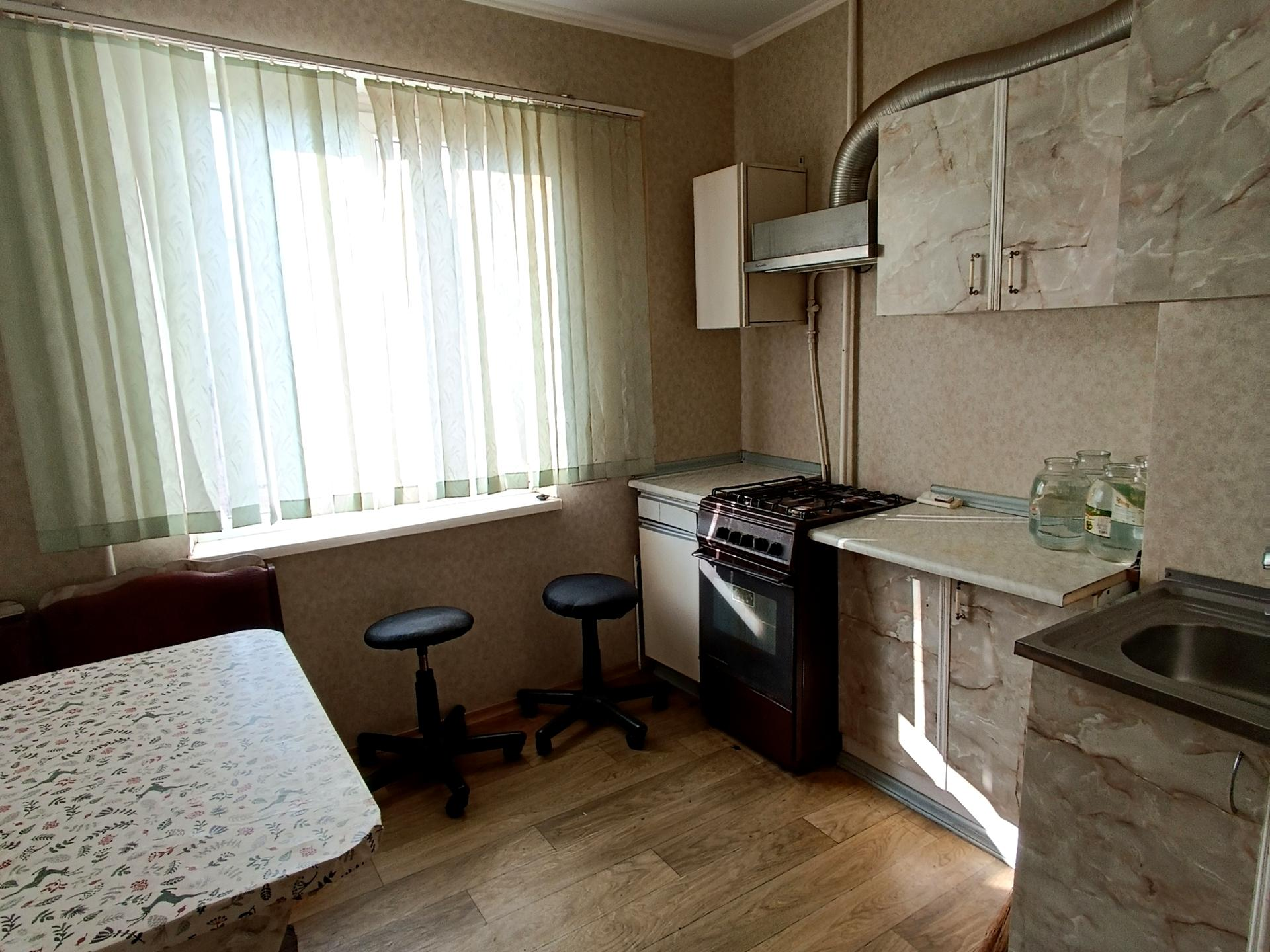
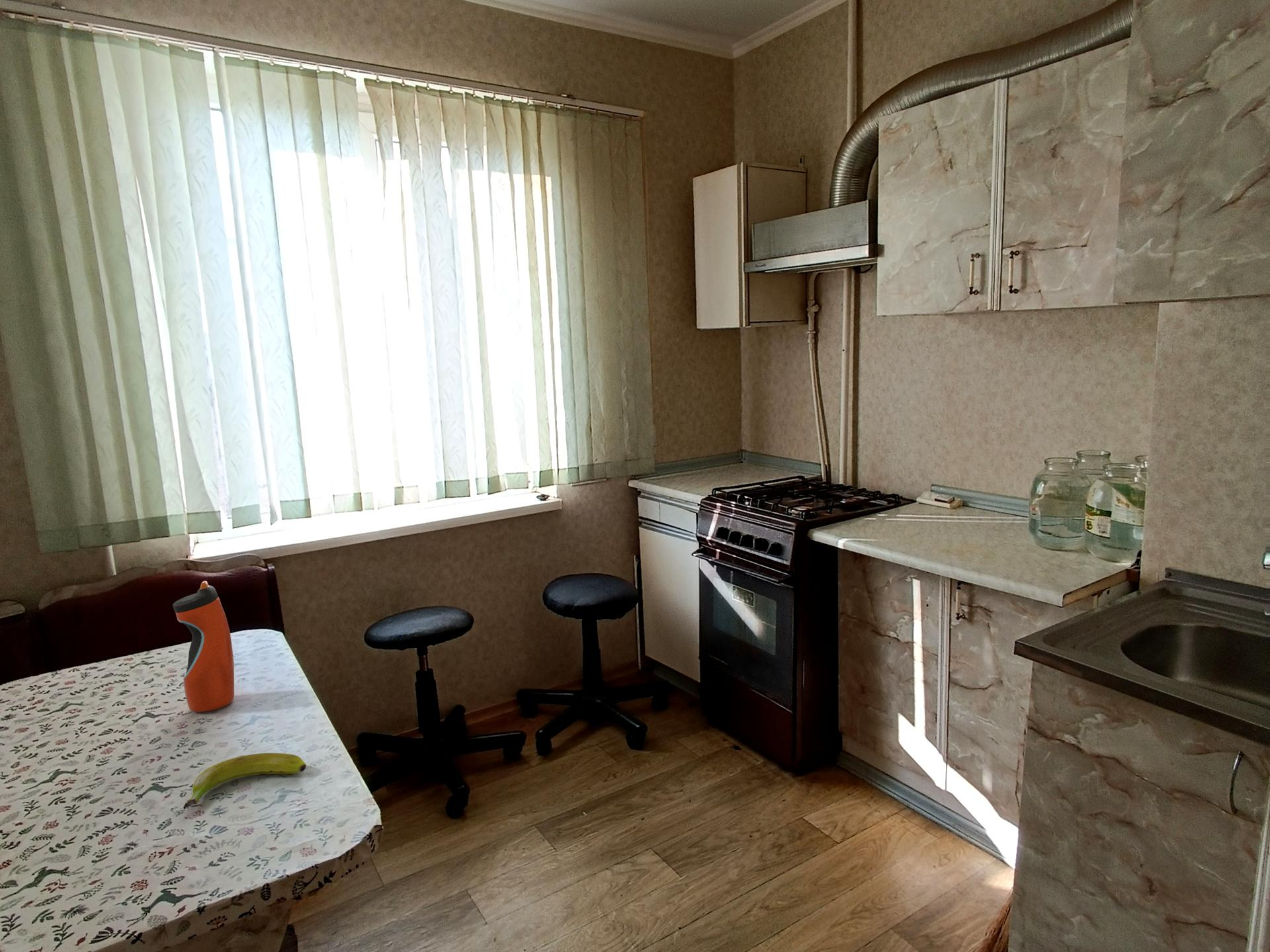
+ banana (245, 773)
+ water bottle (205, 644)
